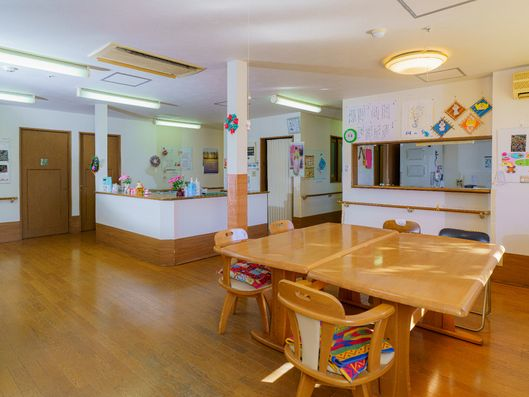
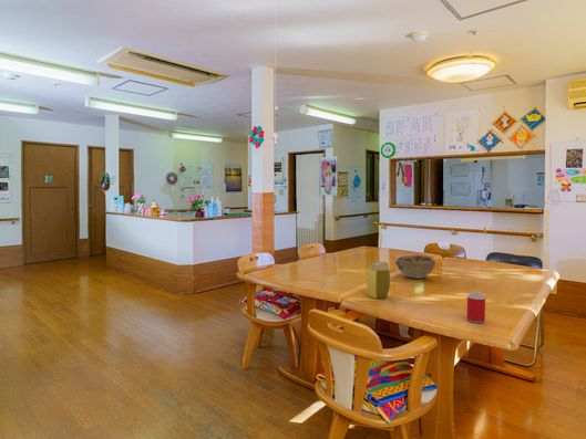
+ beverage can (475, 306)
+ jar (378, 280)
+ decorative bowl (414, 266)
